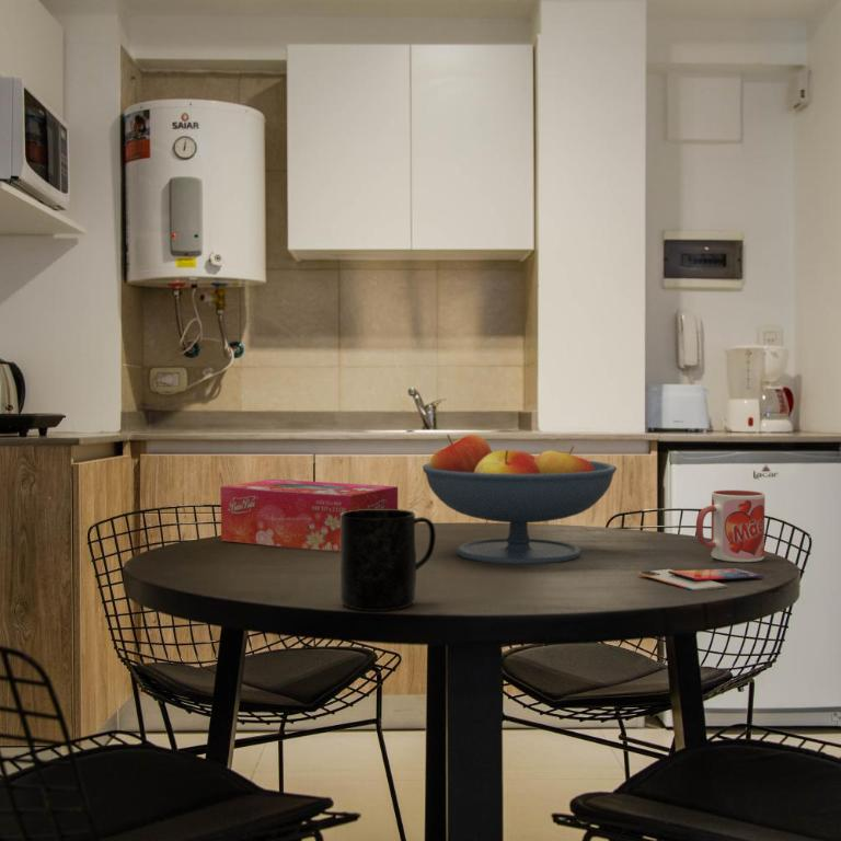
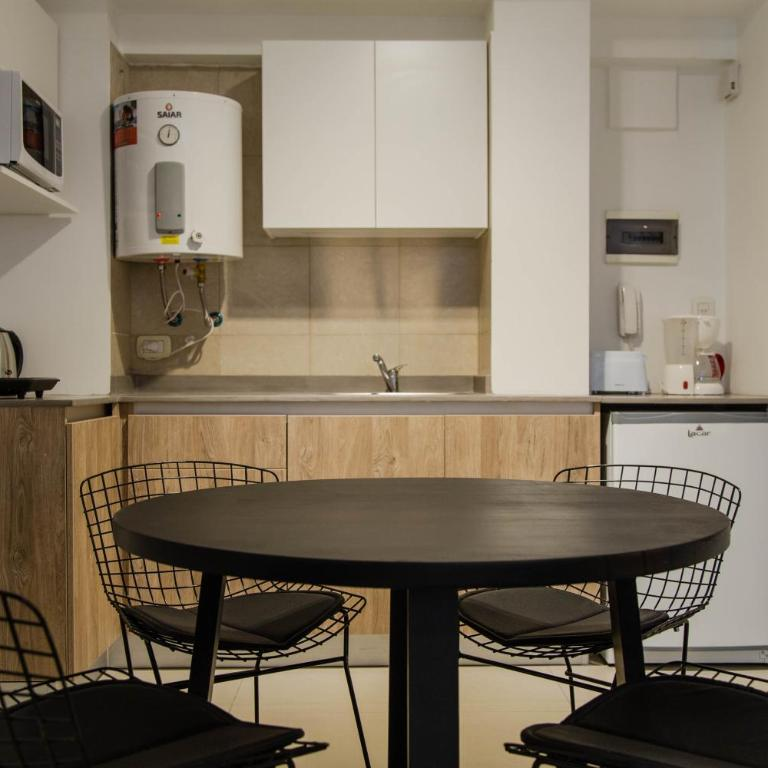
- tissue box (309, 514)
- smartphone (707, 575)
- mug (726, 526)
- mug (389, 557)
- fruit bowl (518, 494)
